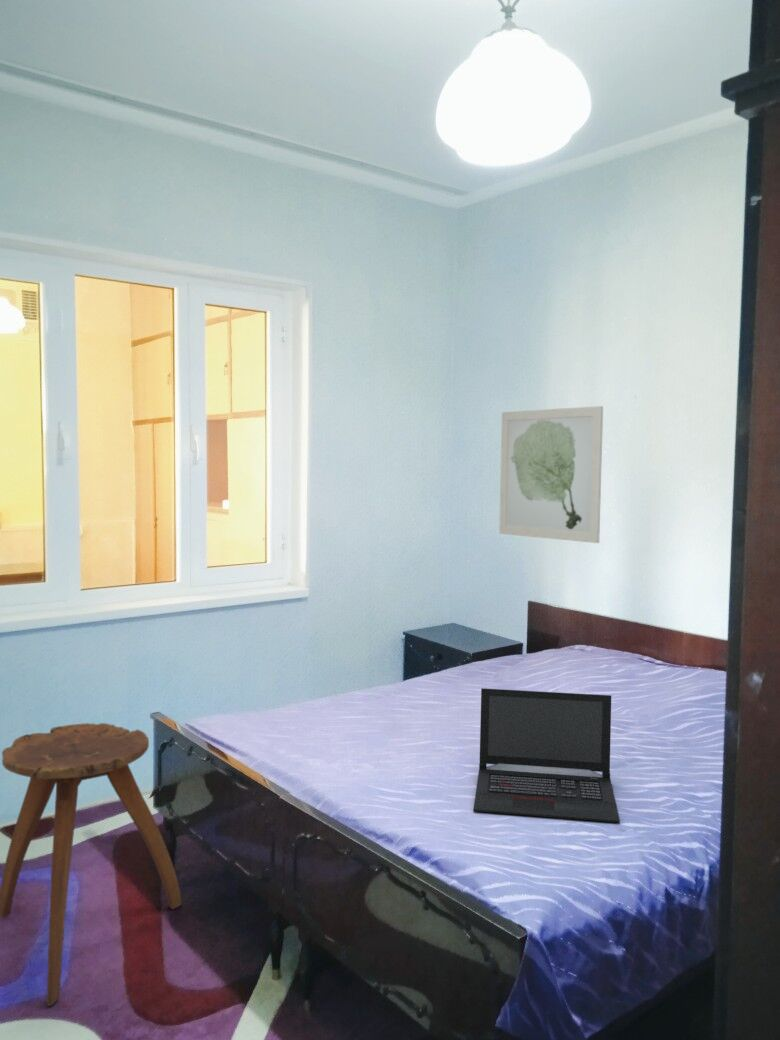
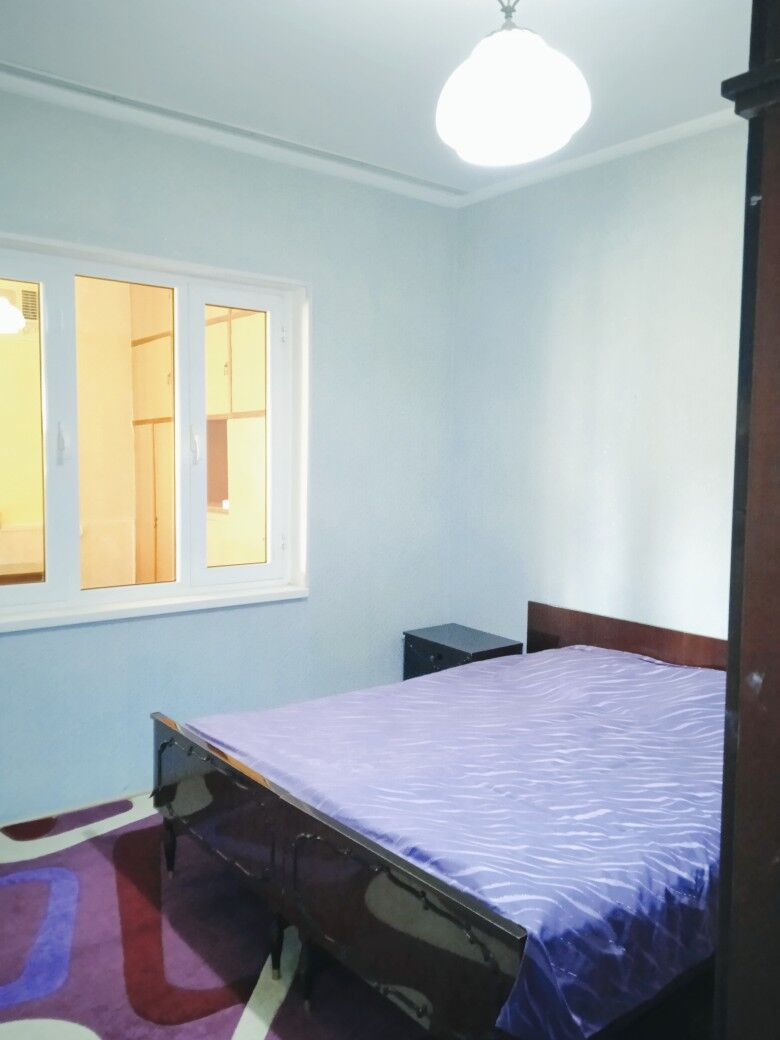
- laptop (545, 750)
- stool (73, 835)
- wall art (547, 474)
